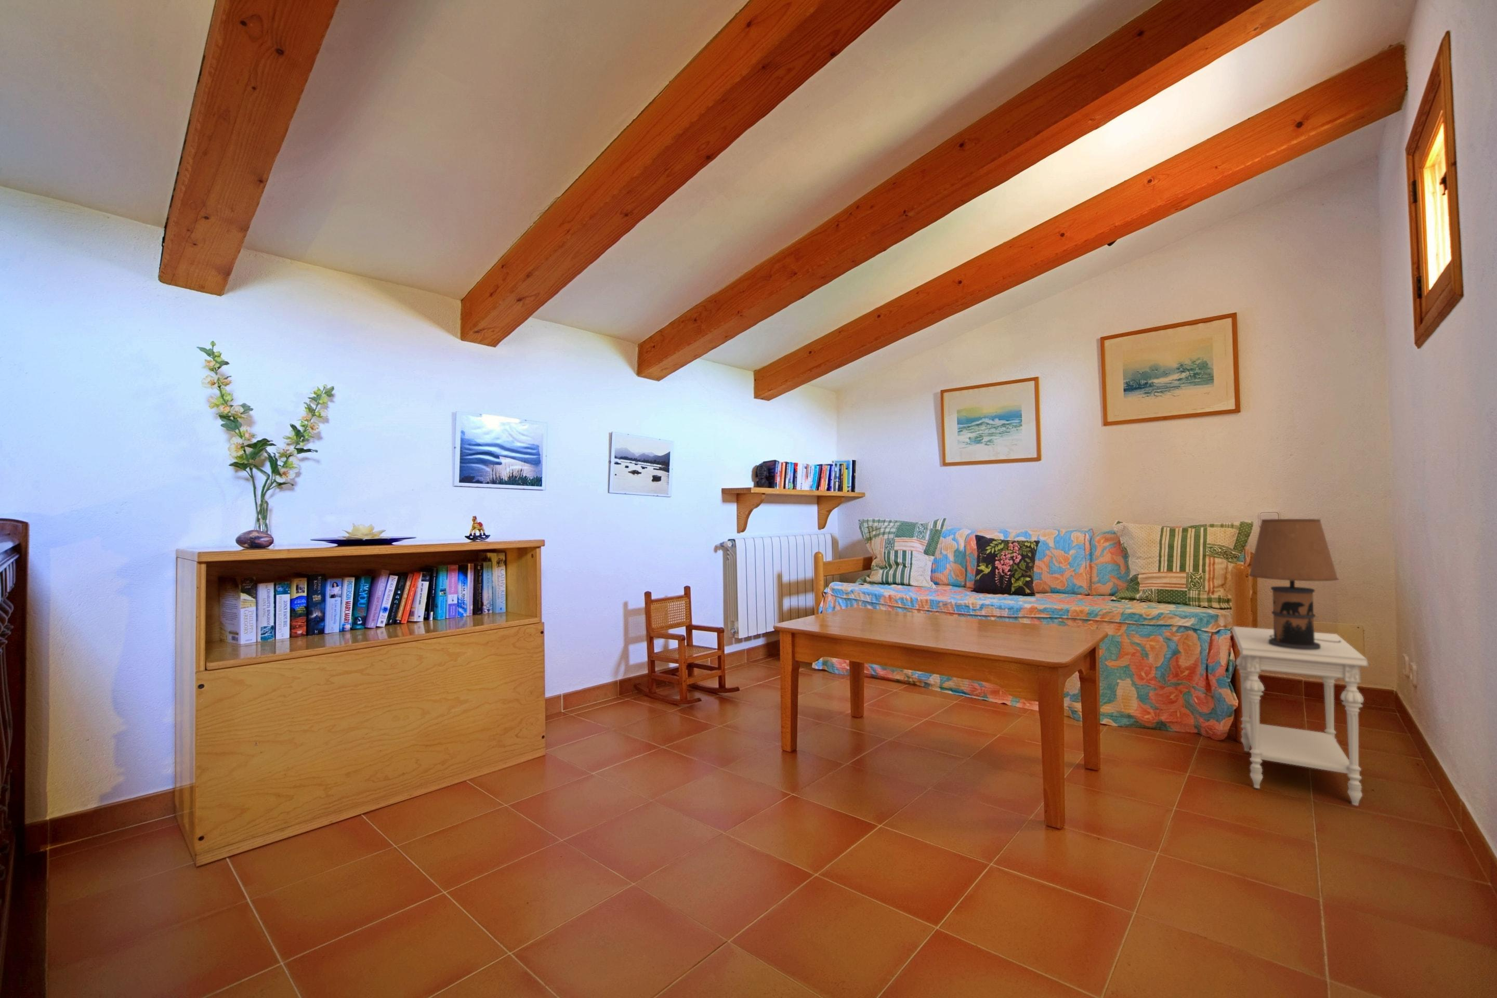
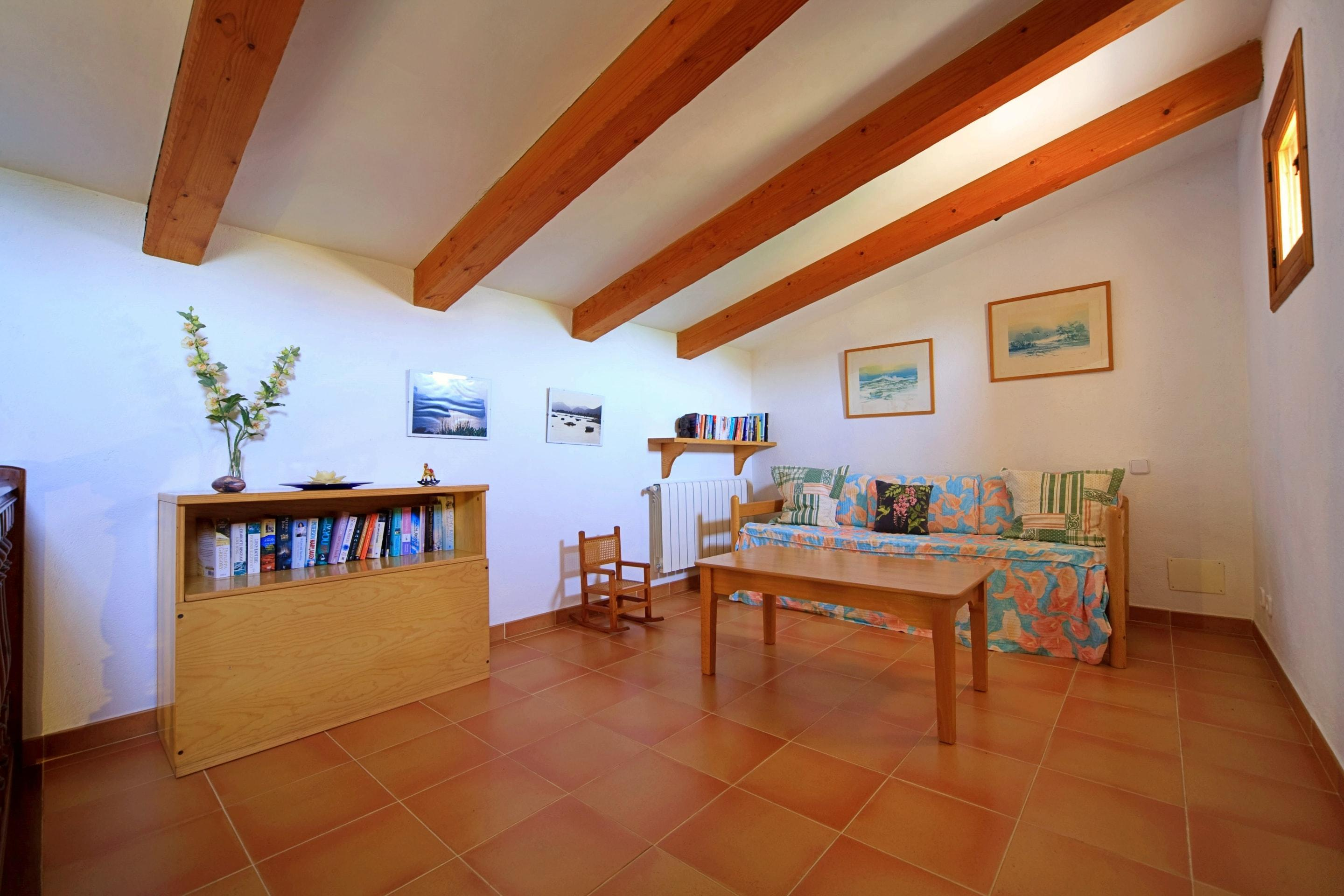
- side table (1290, 727)
- table lamp (1300, 580)
